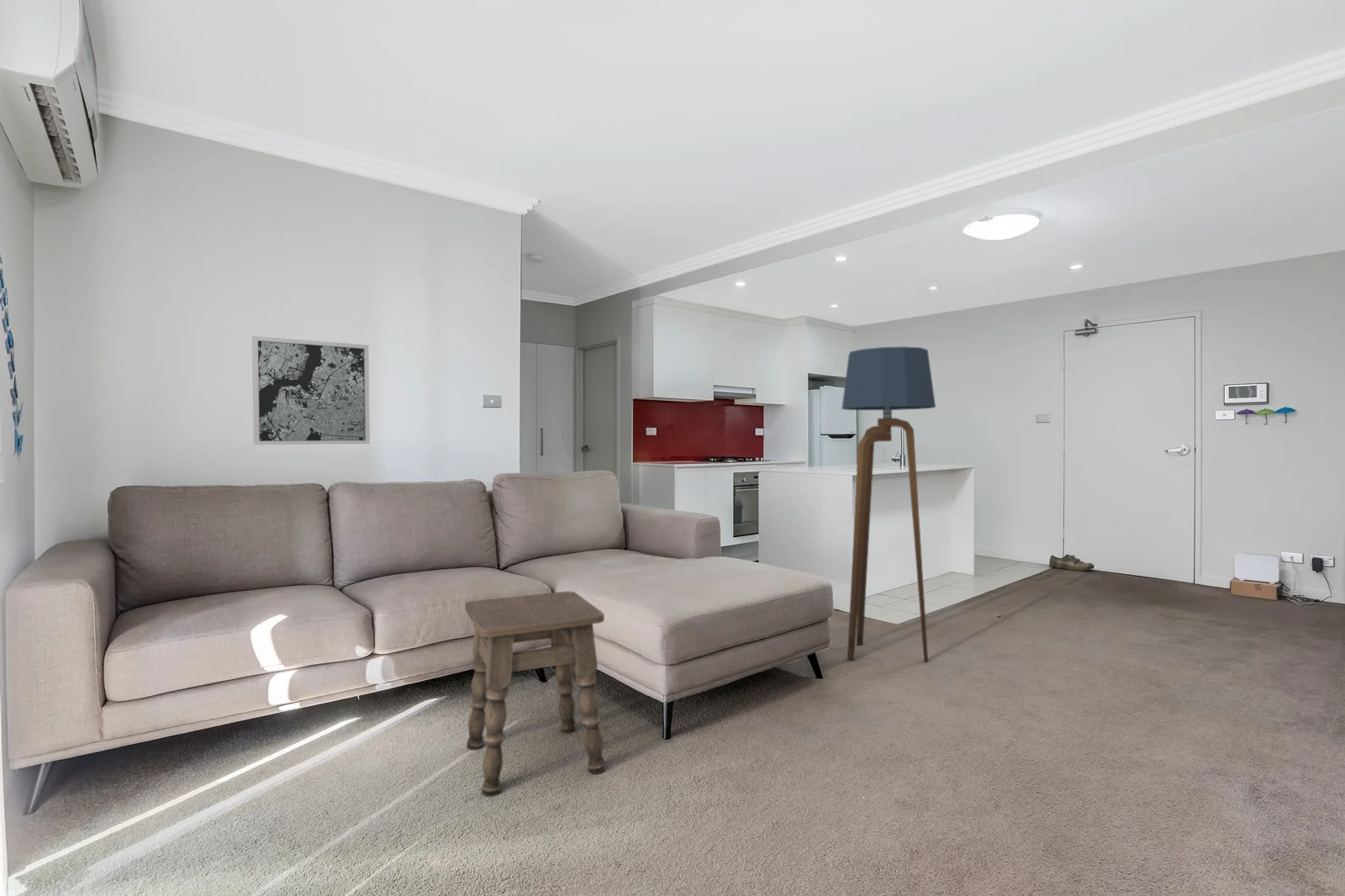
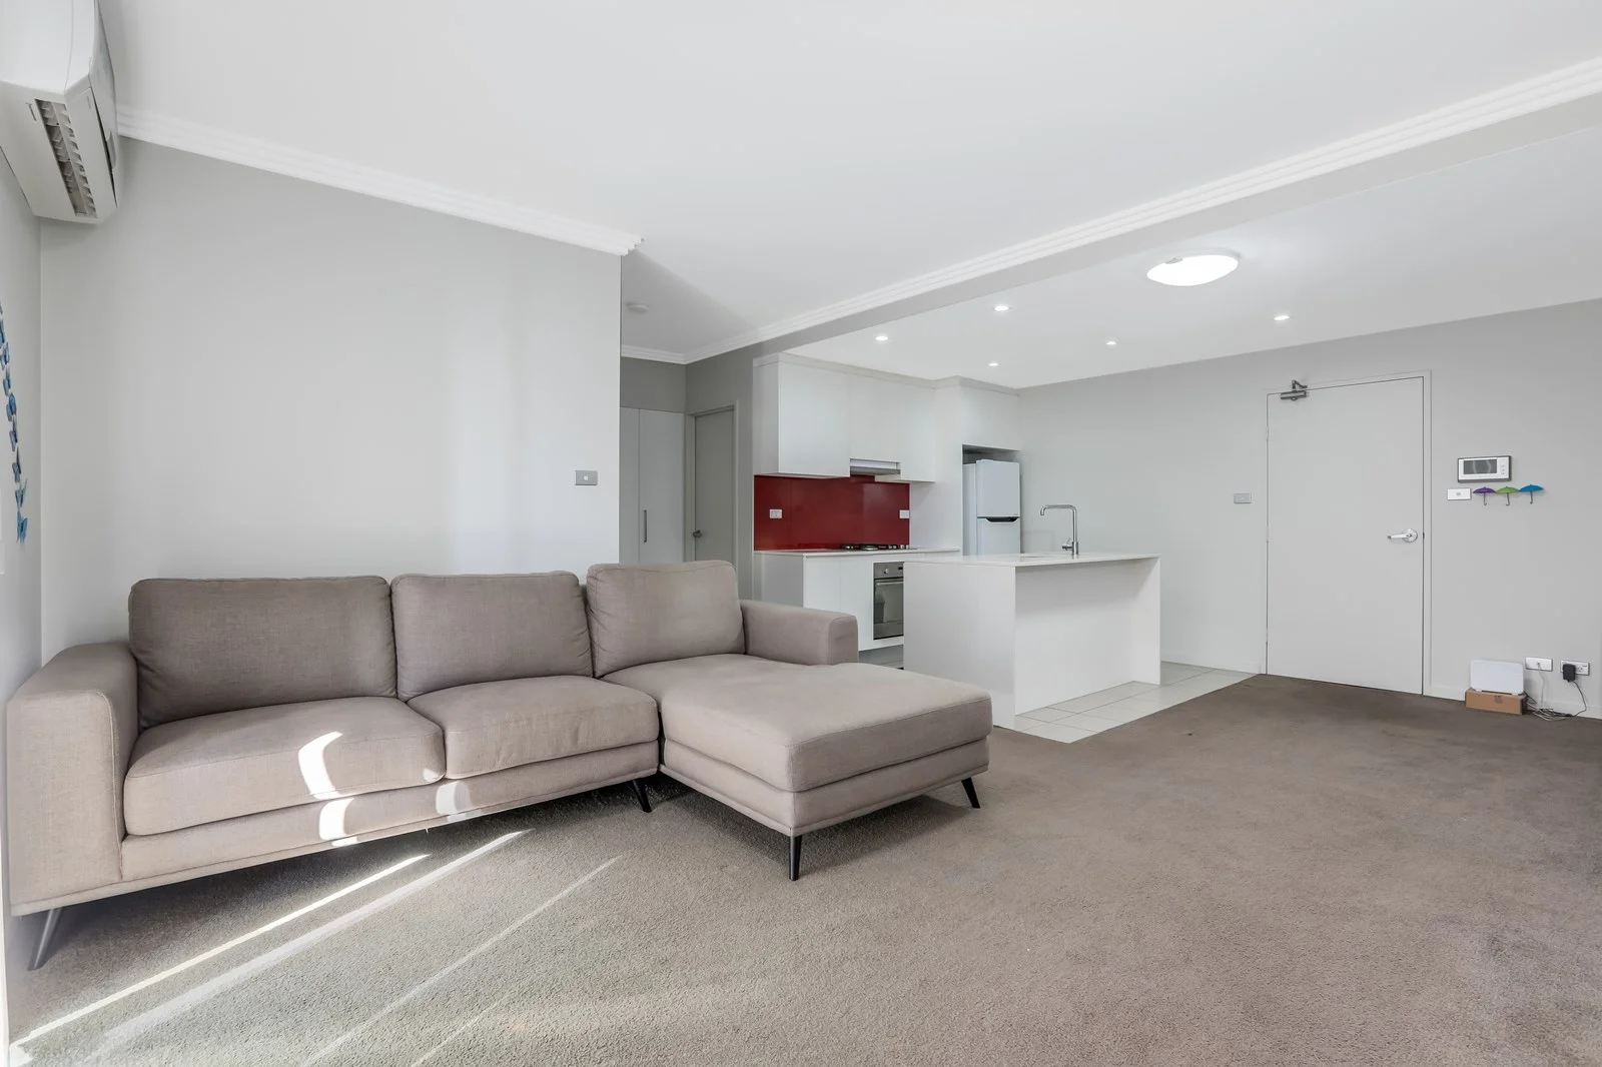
- shoe (1071, 561)
- floor lamp (870, 503)
- wall art (313, 393)
- side table (529, 669)
